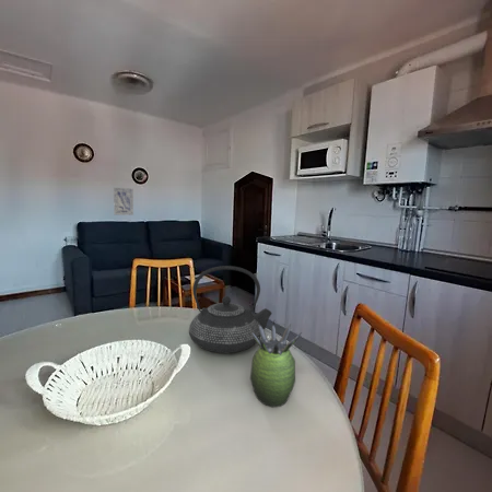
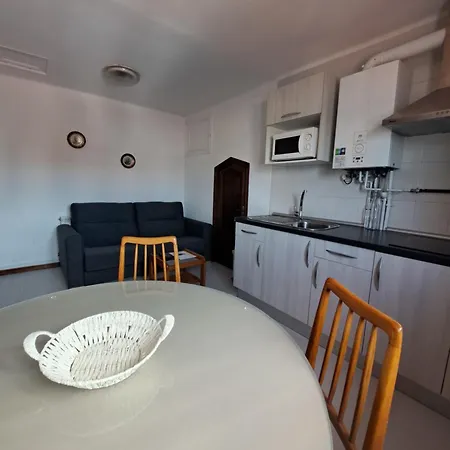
- succulent plant (273, 363)
- teapot (231, 304)
- wall art (124, 201)
